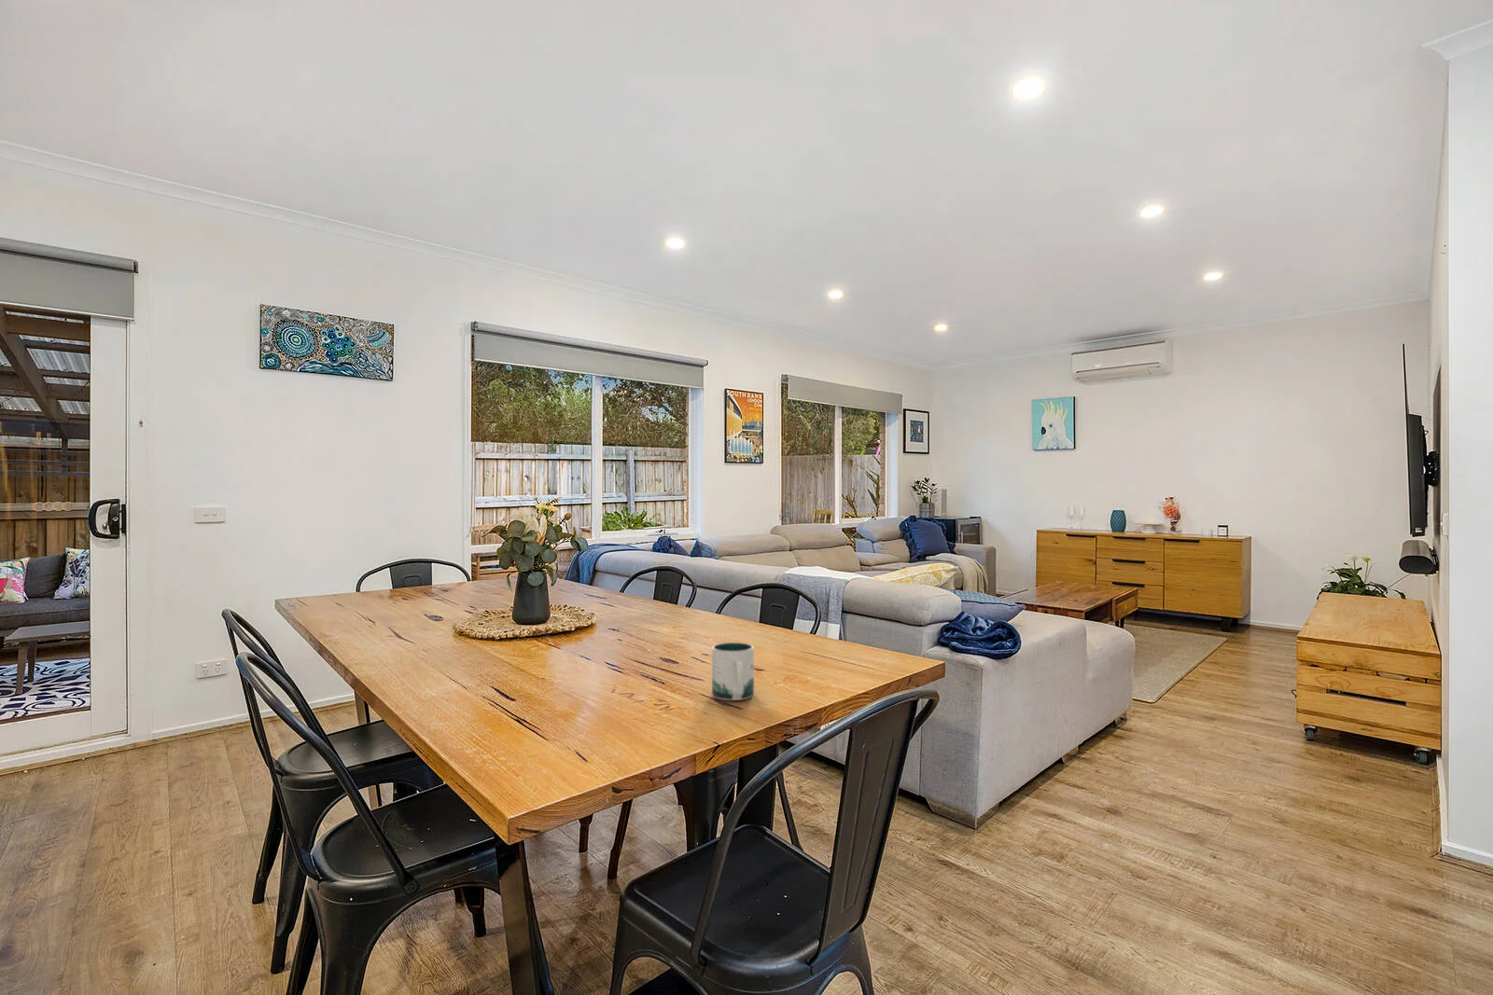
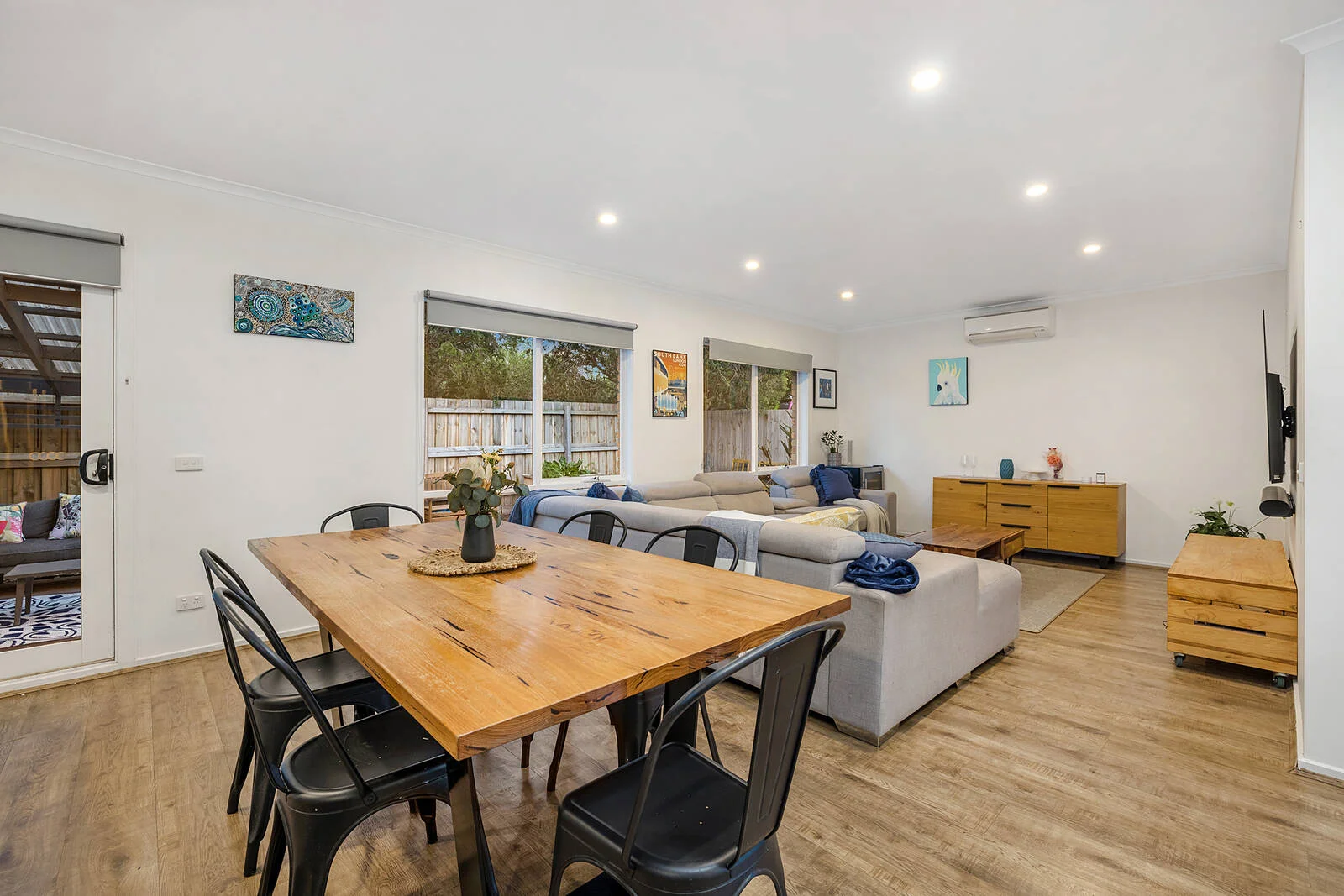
- mug (734, 672)
